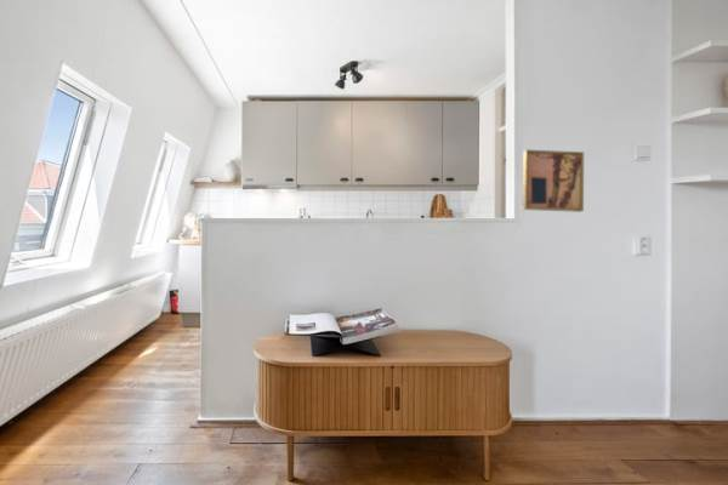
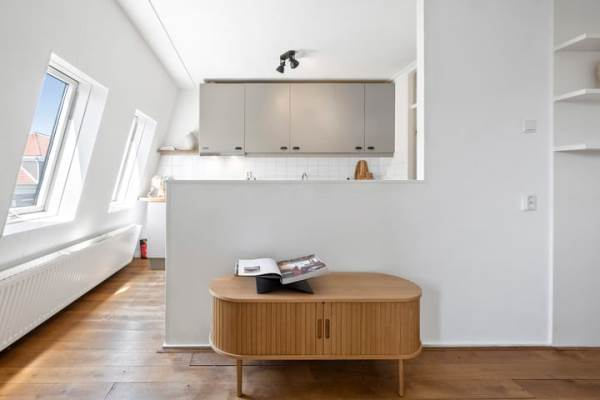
- wall art (552, 181)
